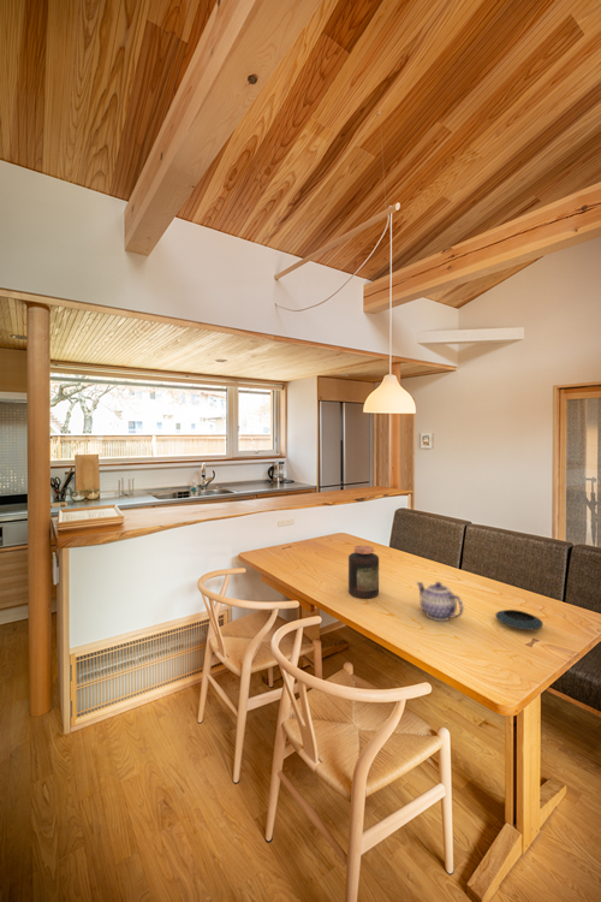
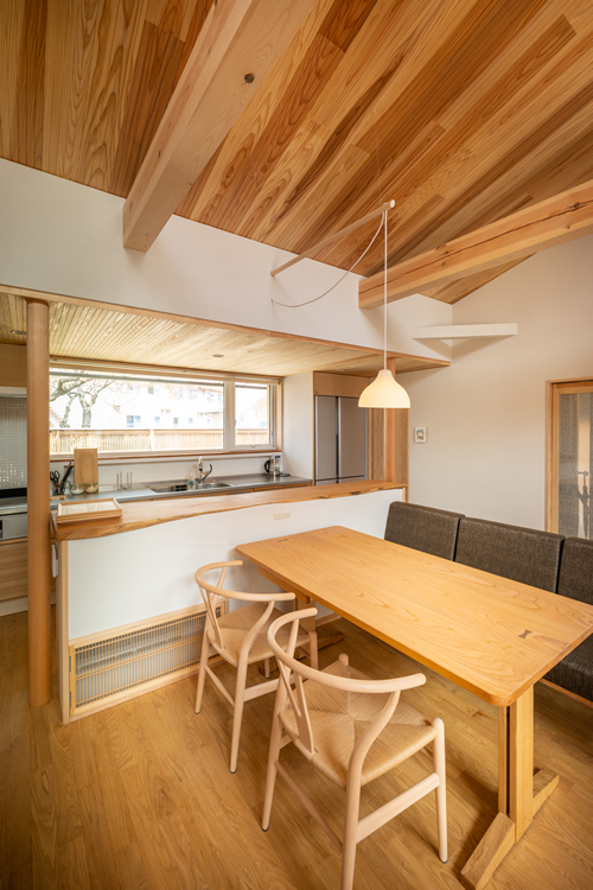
- saucer (518, 617)
- jar (363, 570)
- teapot (438, 599)
